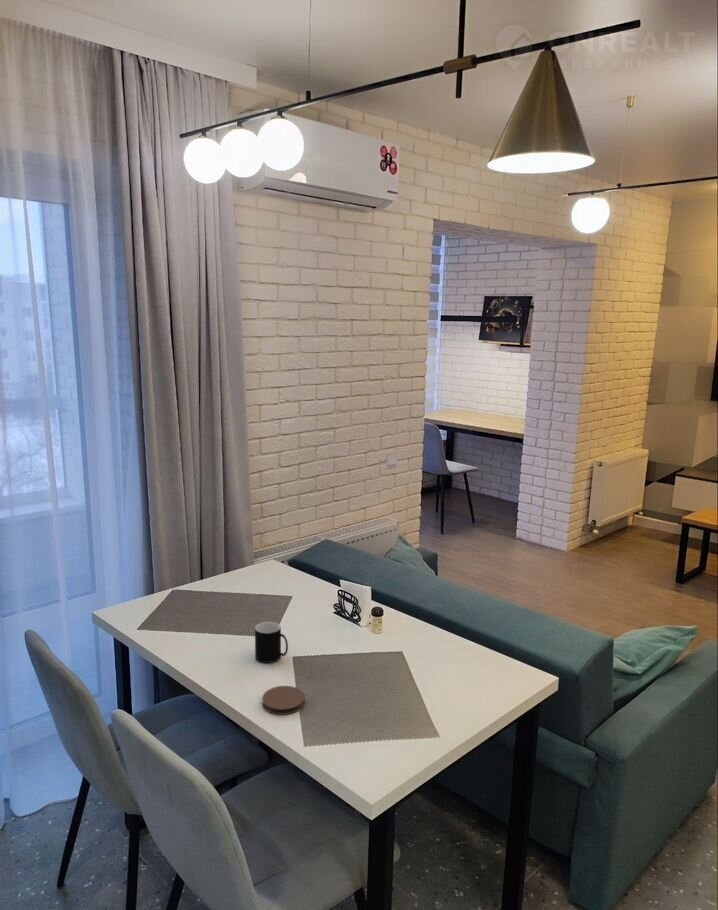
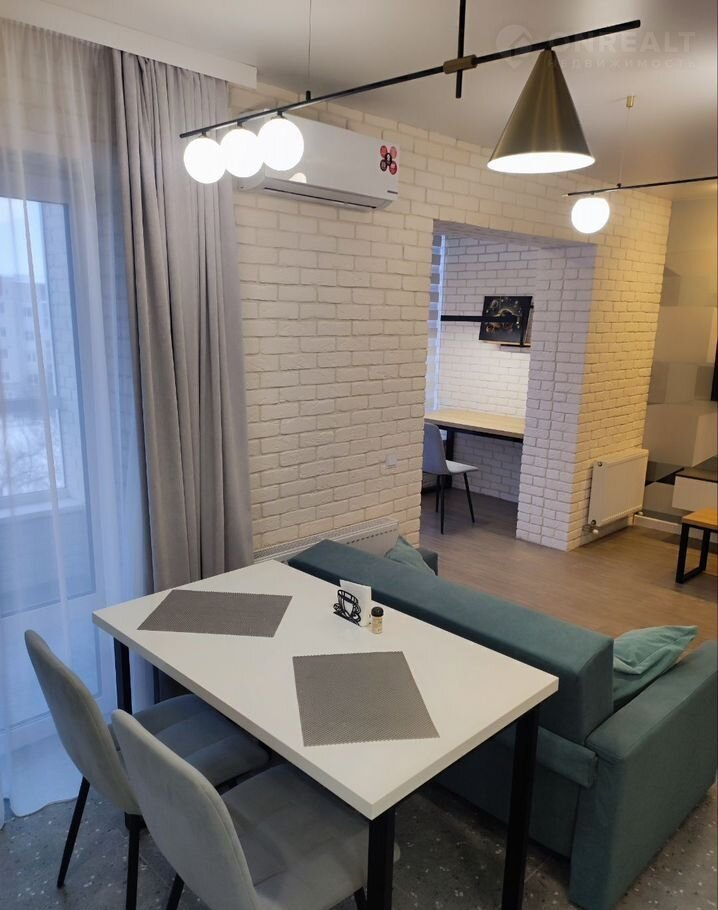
- cup (272, 643)
- coaster (283, 699)
